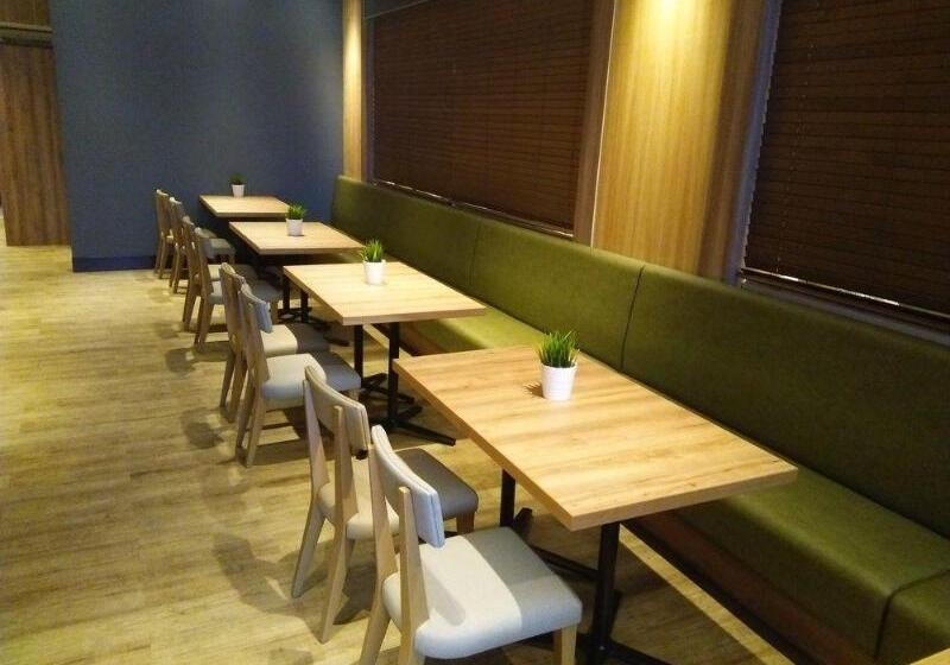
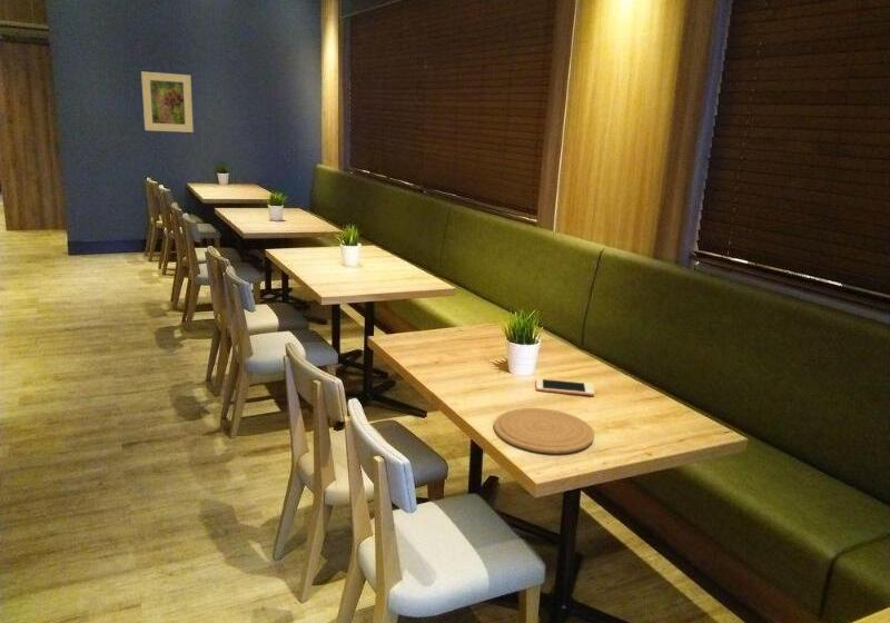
+ plate (543, 428)
+ cell phone (564, 386)
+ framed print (167, 102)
